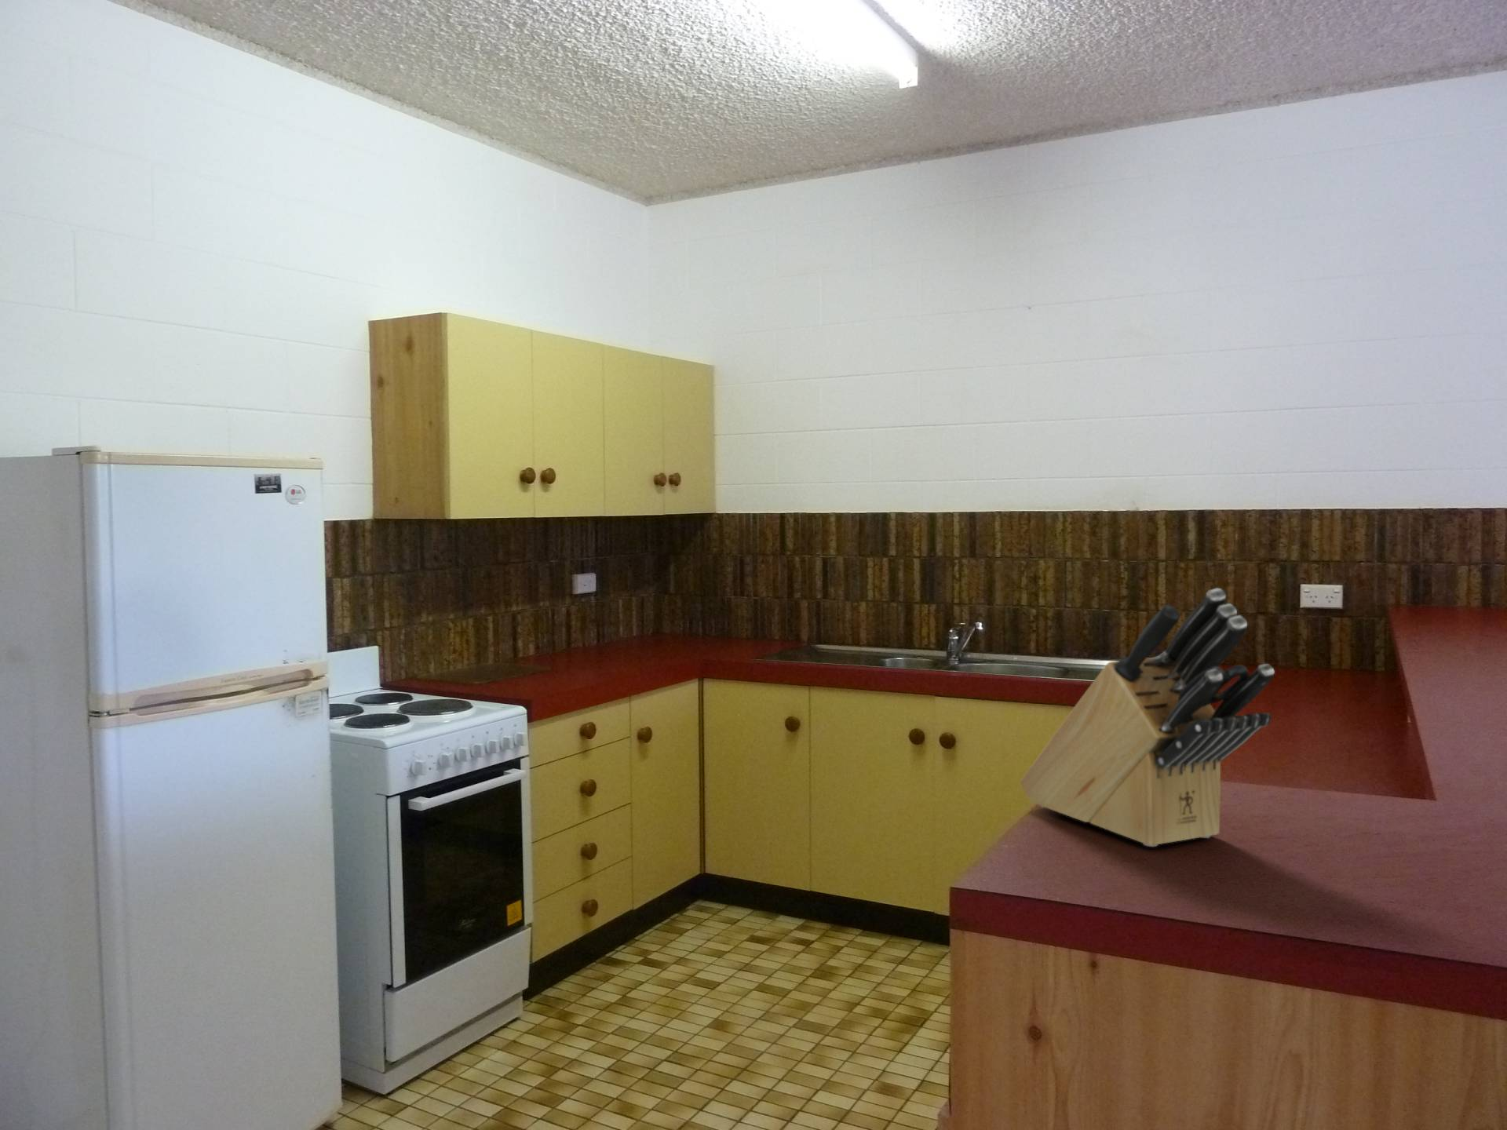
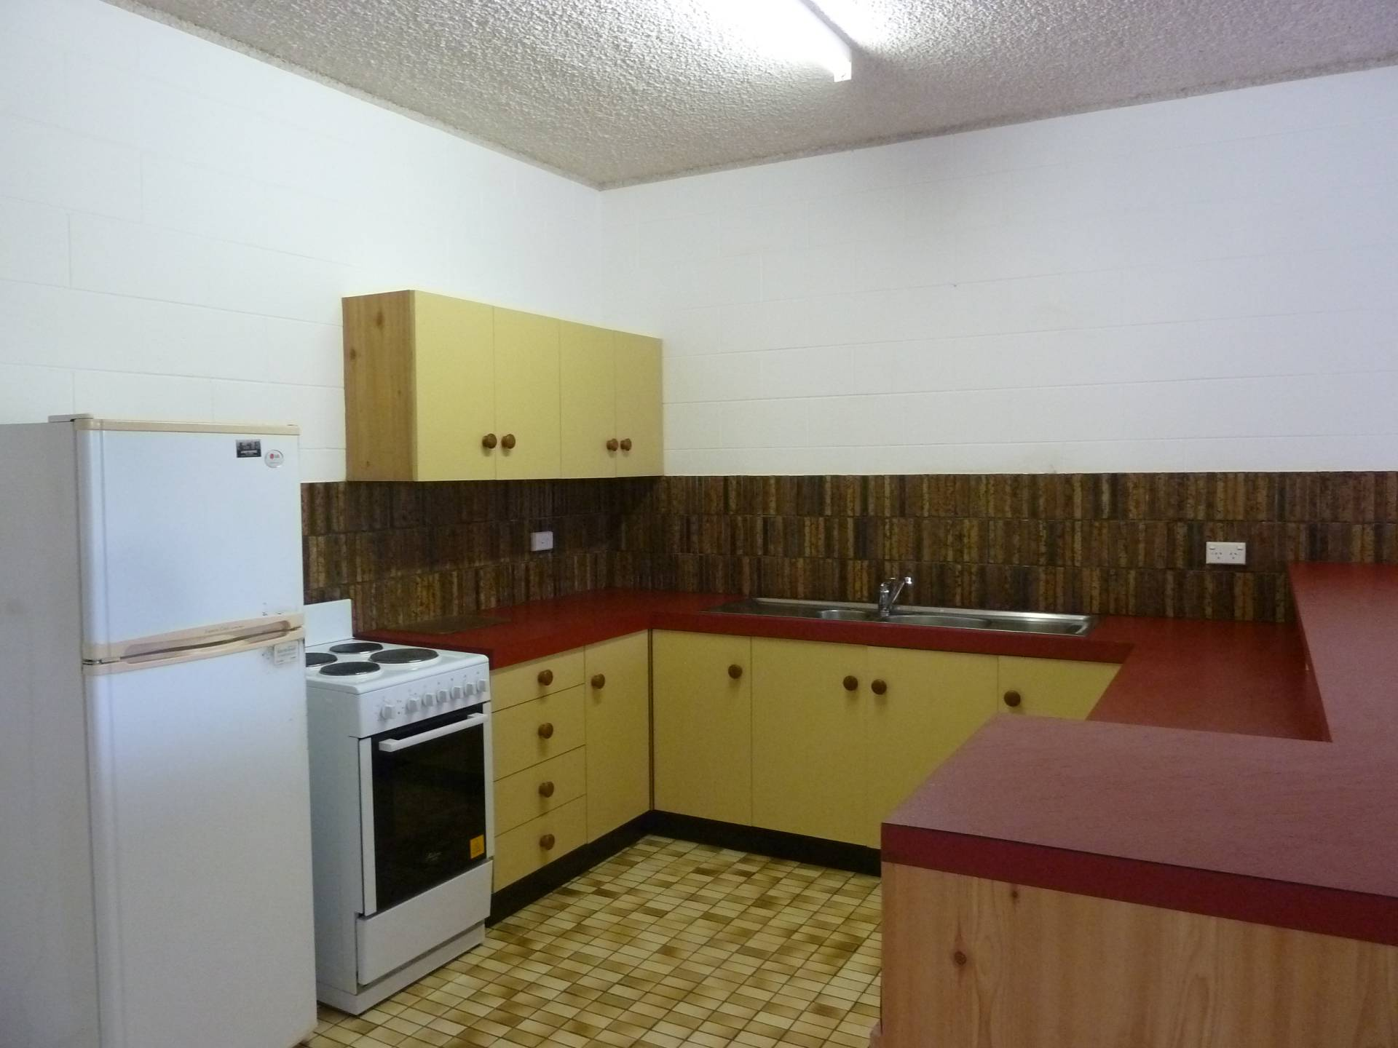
- knife block (1137, 707)
